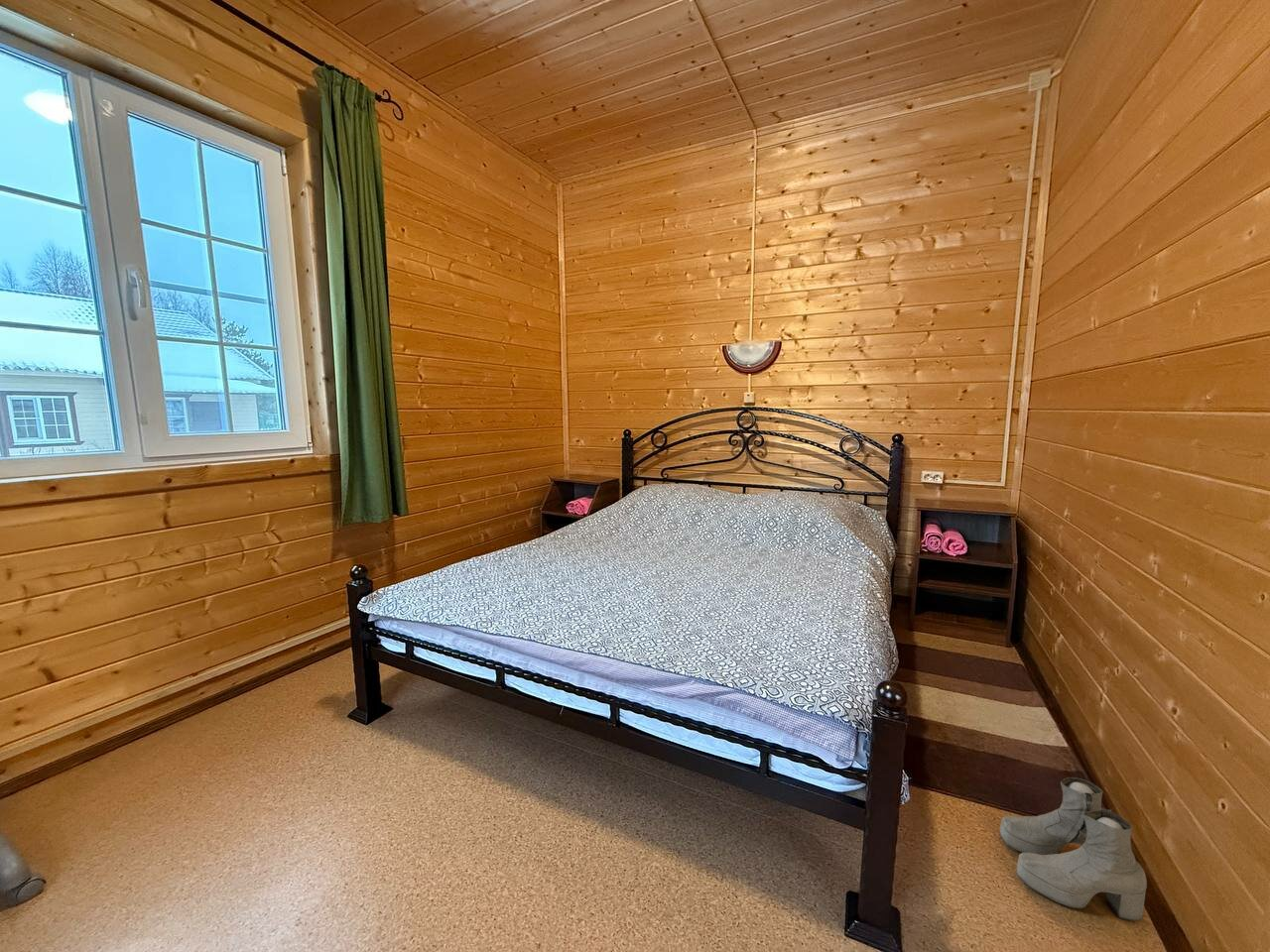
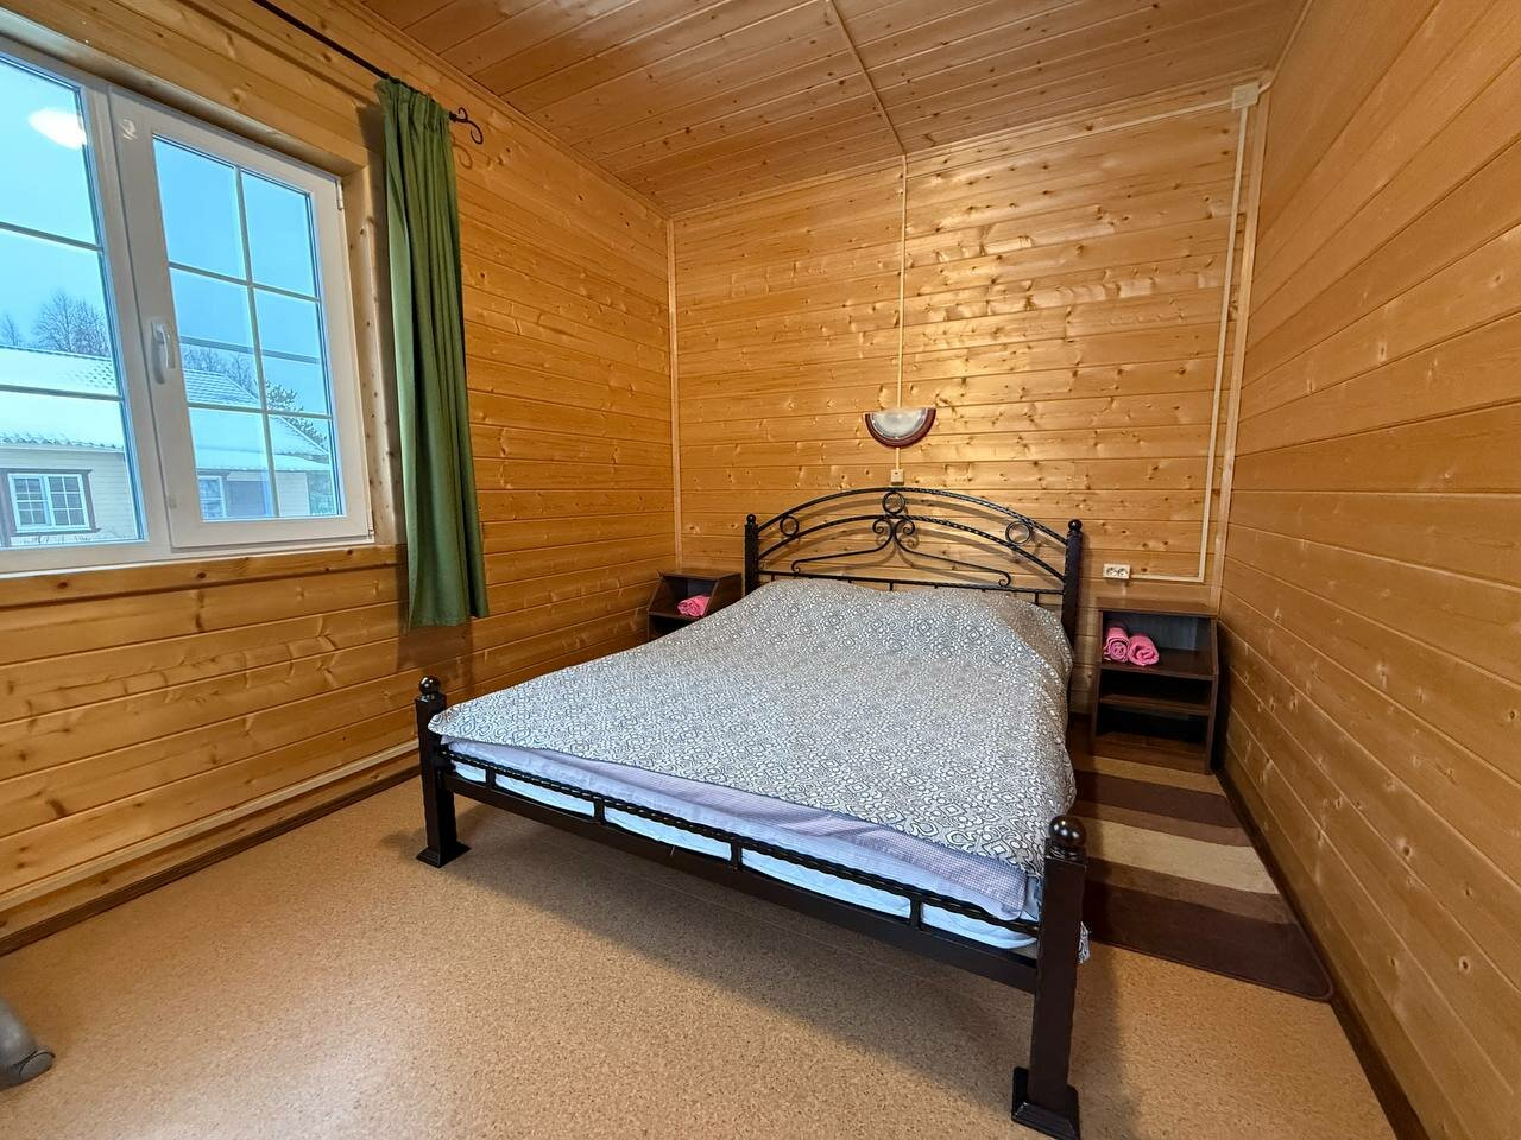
- boots (1069, 835)
